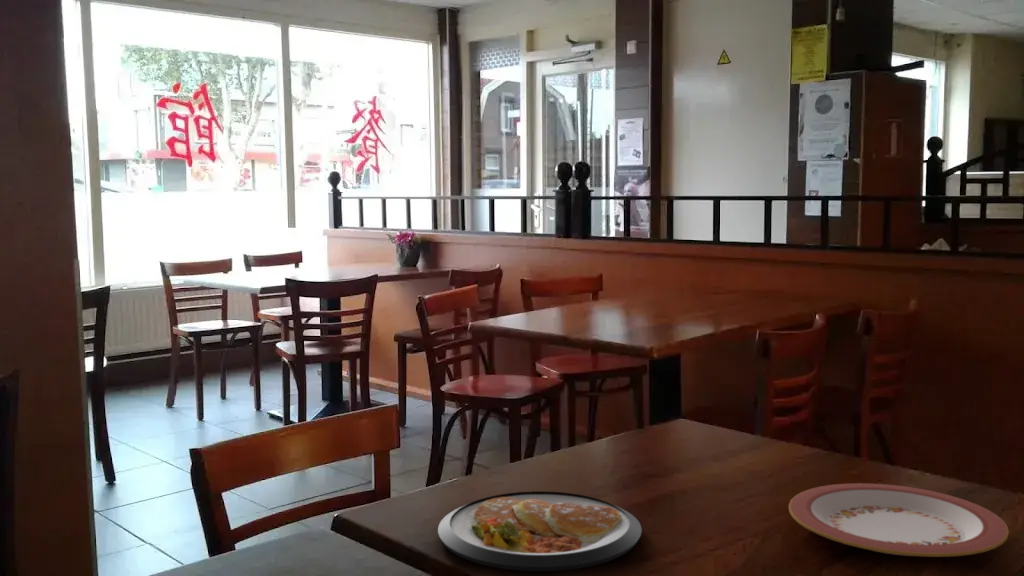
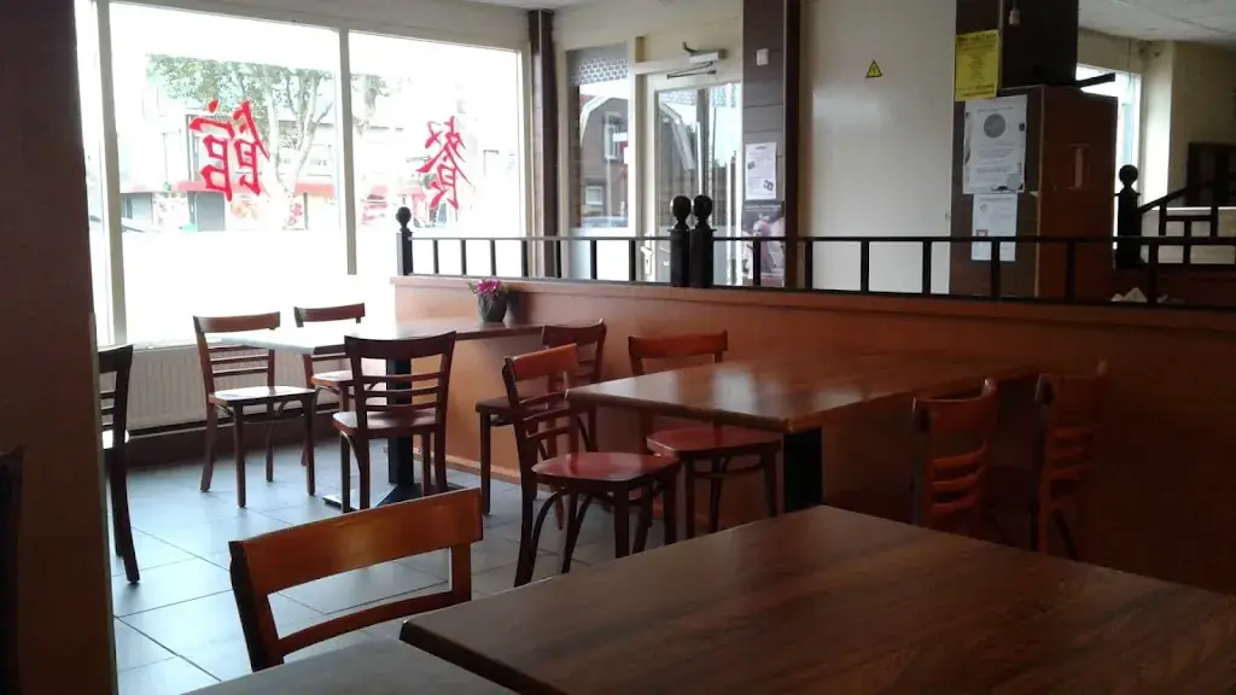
- plate (893, 522)
- dish (539, 521)
